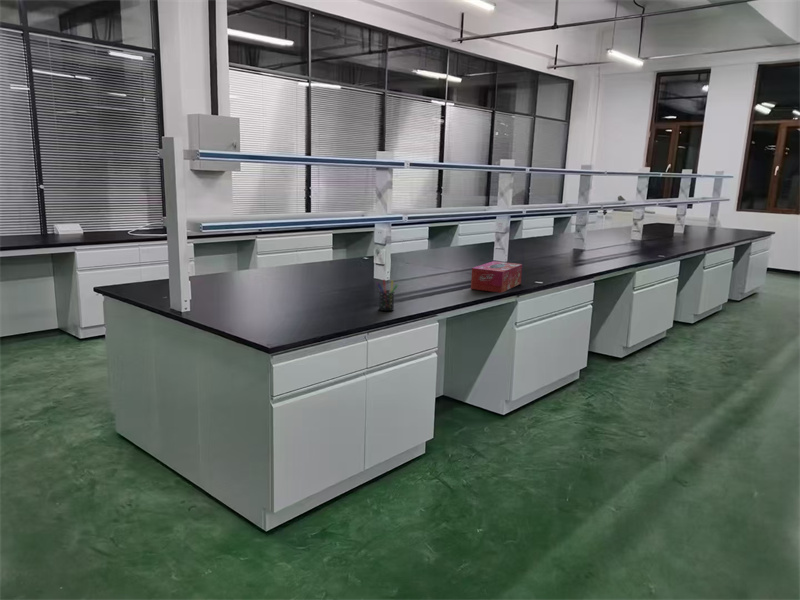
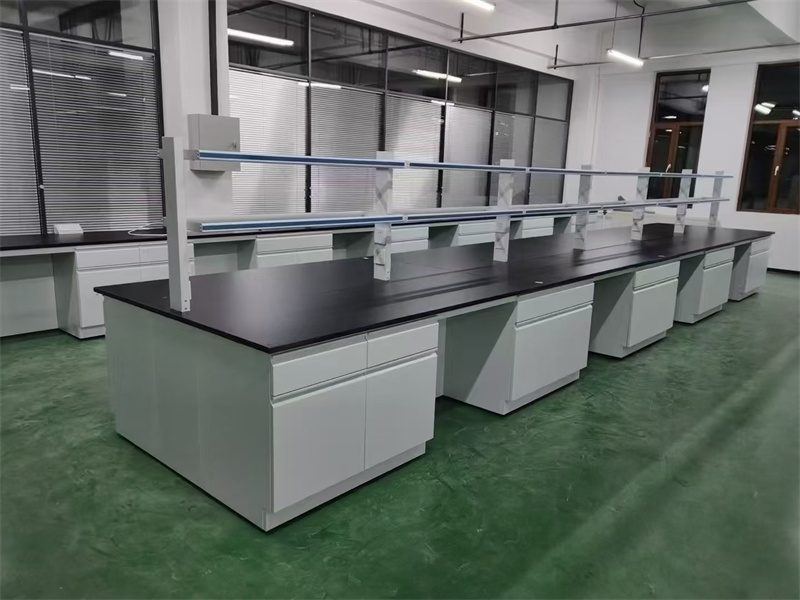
- tissue box (497, 276)
- pen holder (388, 294)
